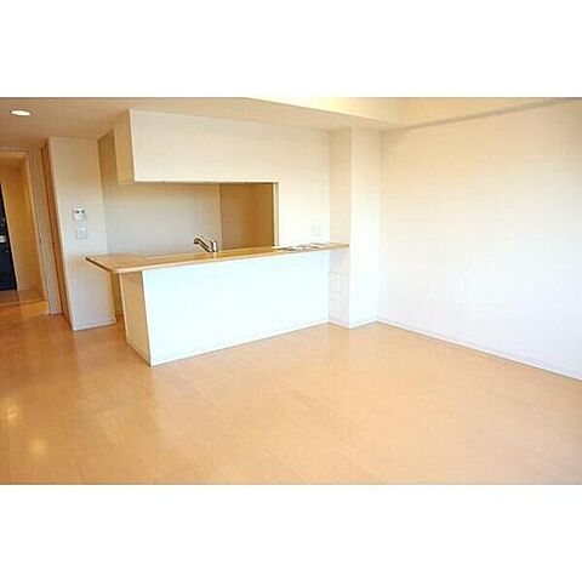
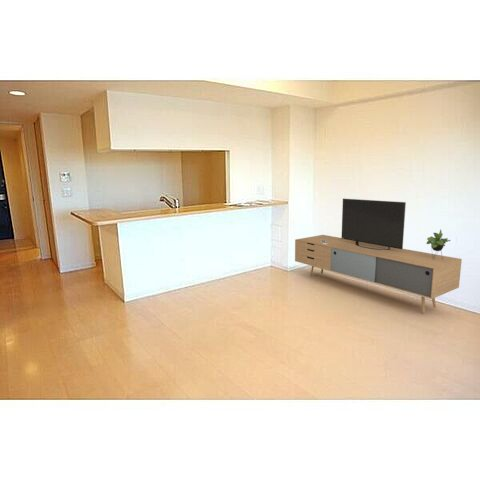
+ media console (367, 246)
